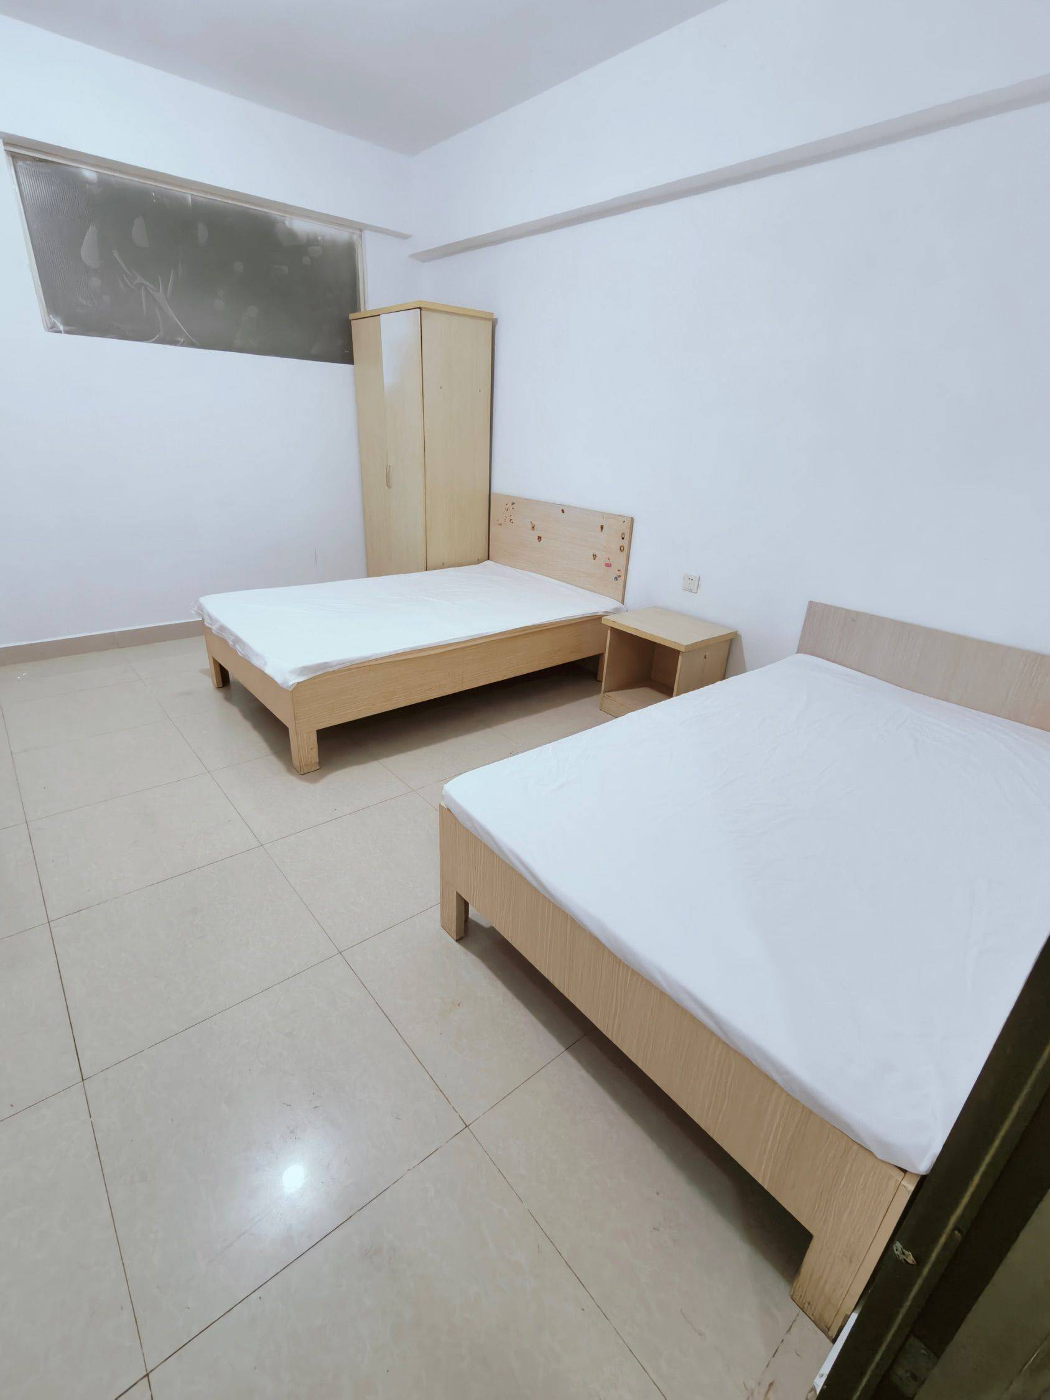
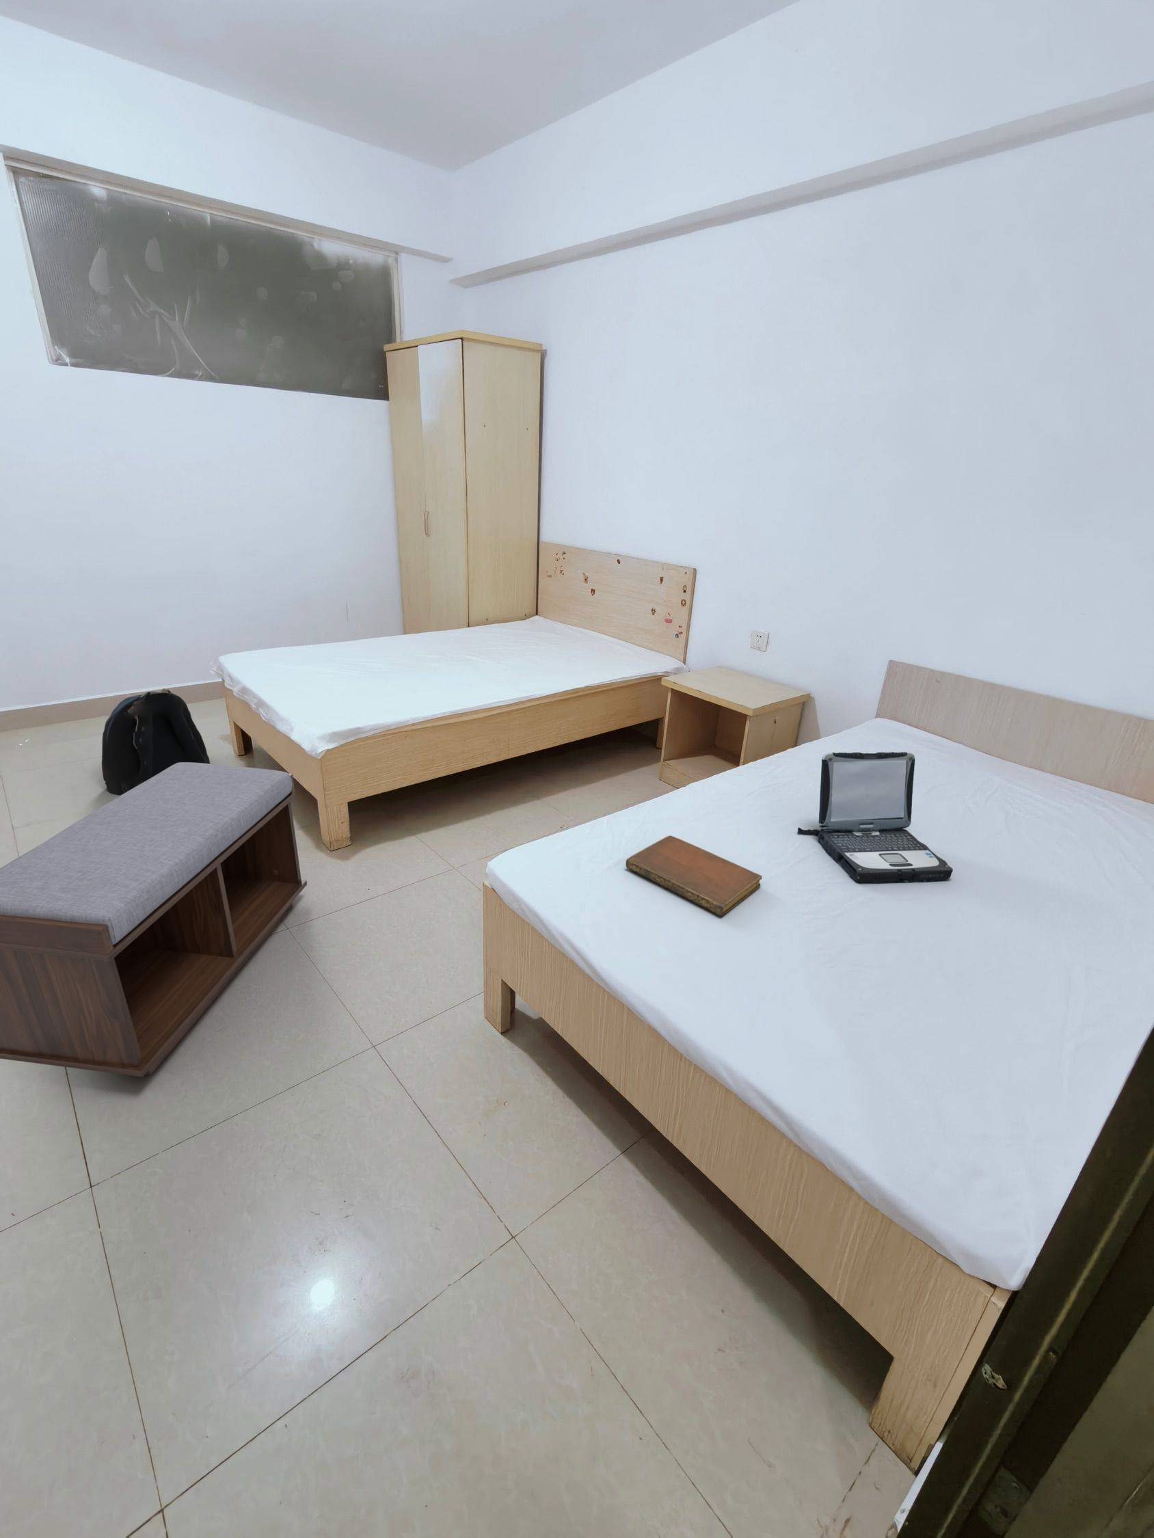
+ bench (165, 898)
+ laptop (882, 812)
+ backpack (152, 734)
+ notebook (692, 873)
